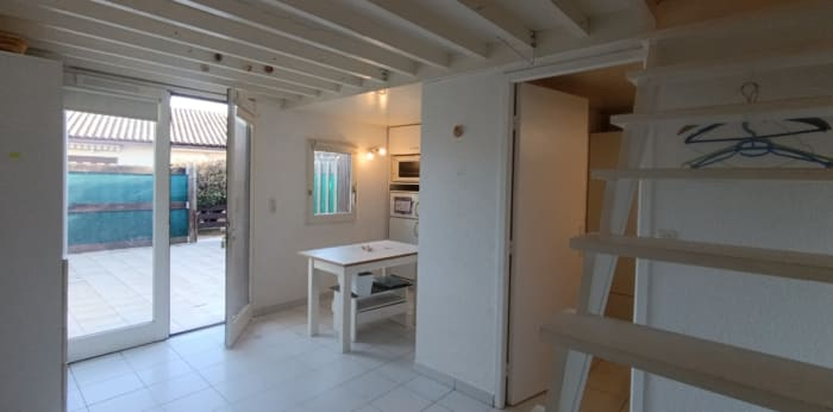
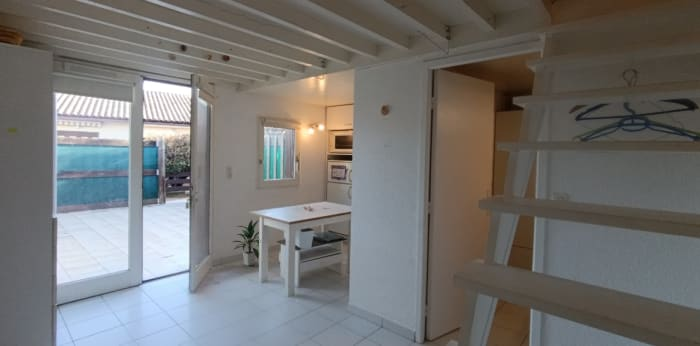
+ indoor plant (249, 242)
